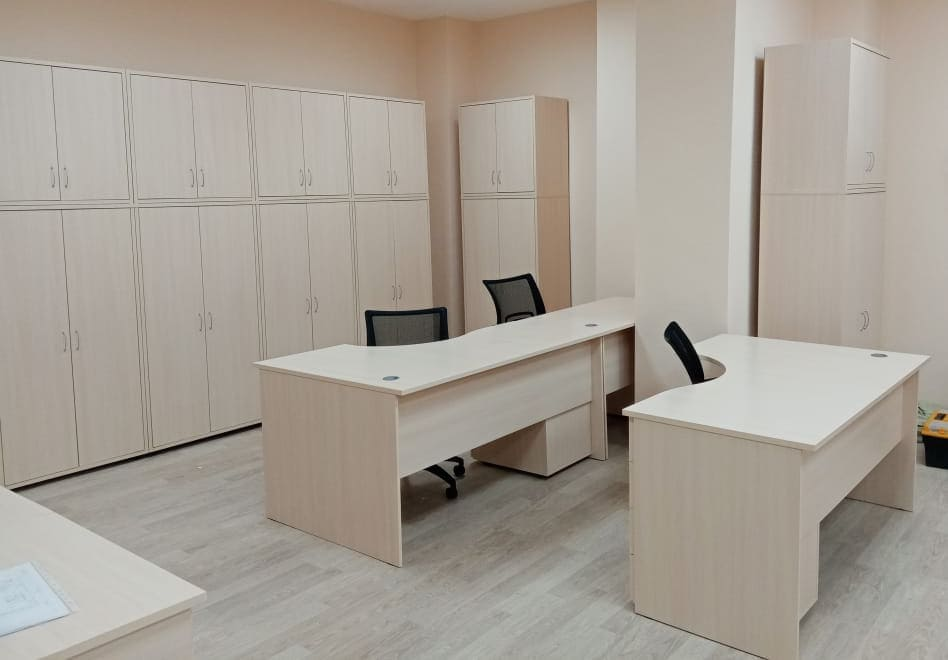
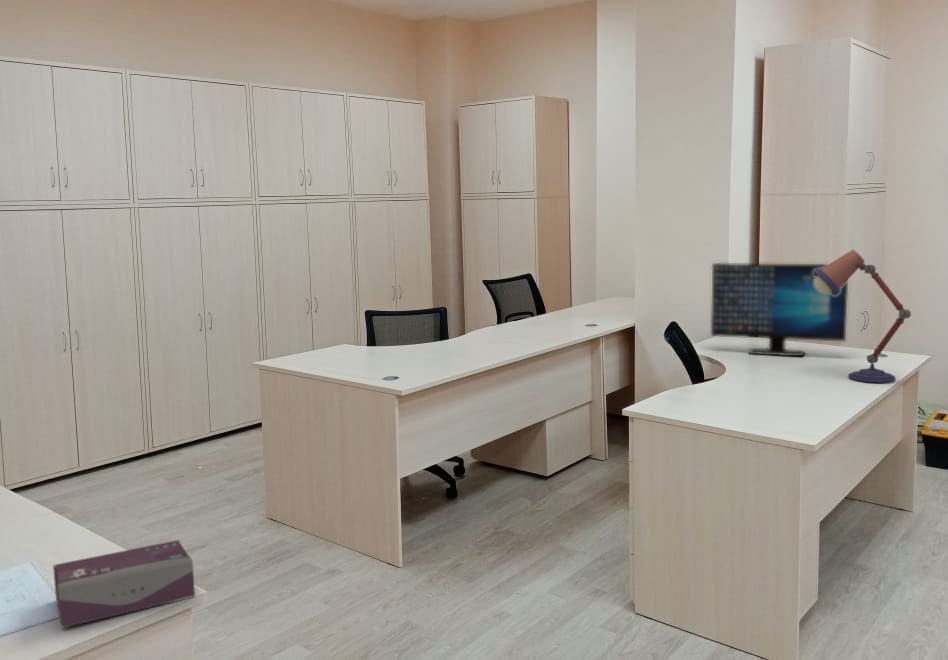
+ desk lamp (838, 292)
+ computer monitor (777, 308)
+ tissue box (124, 579)
